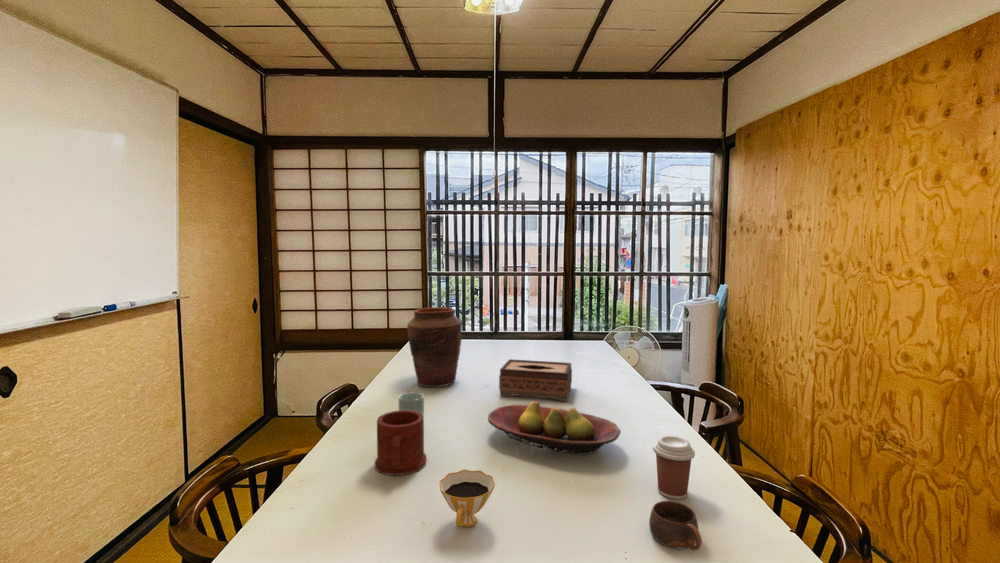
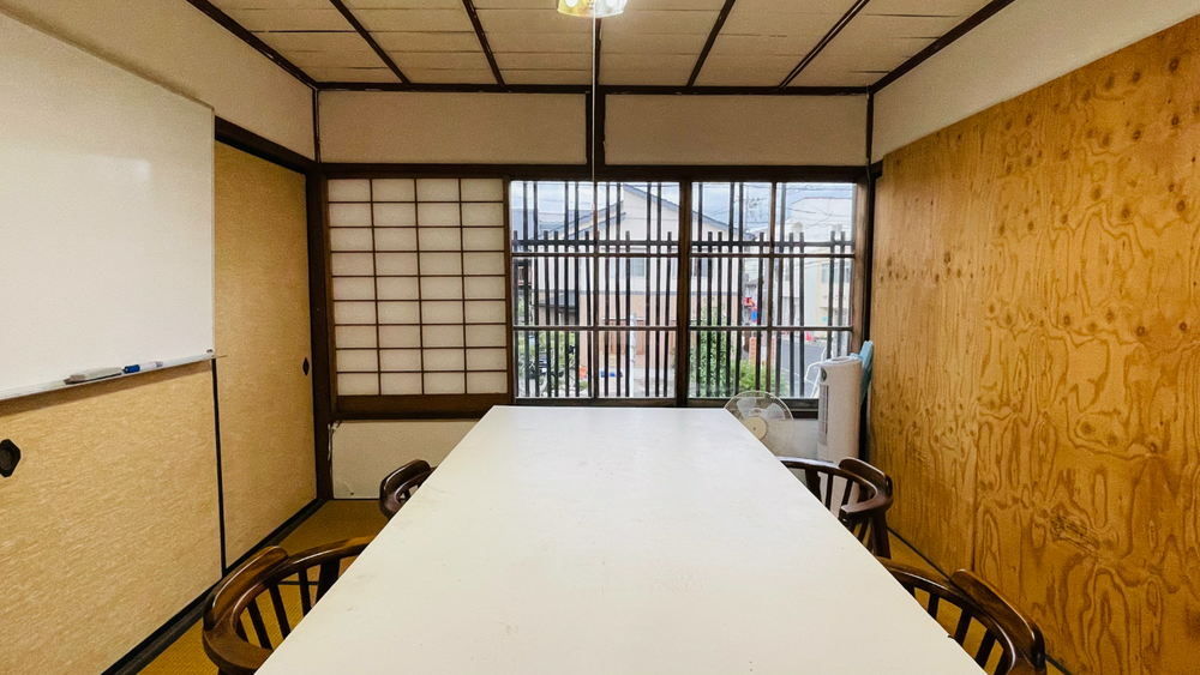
- cup (676, 527)
- vase (435, 346)
- coffee cup (673, 466)
- fruit bowl (551, 423)
- tissue box (536, 378)
- teacup (465, 506)
- cup (411, 410)
- mug (399, 442)
